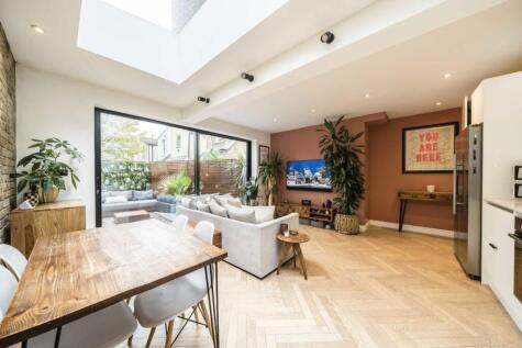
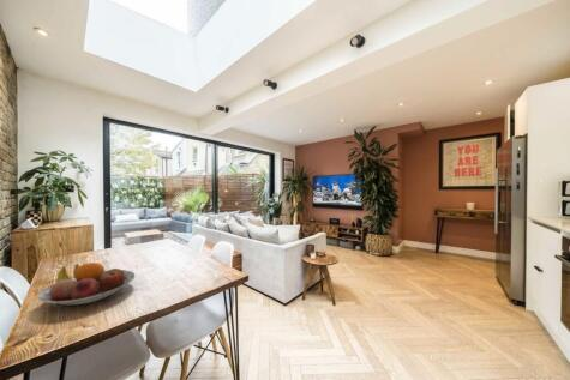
+ fruit bowl (91, 281)
